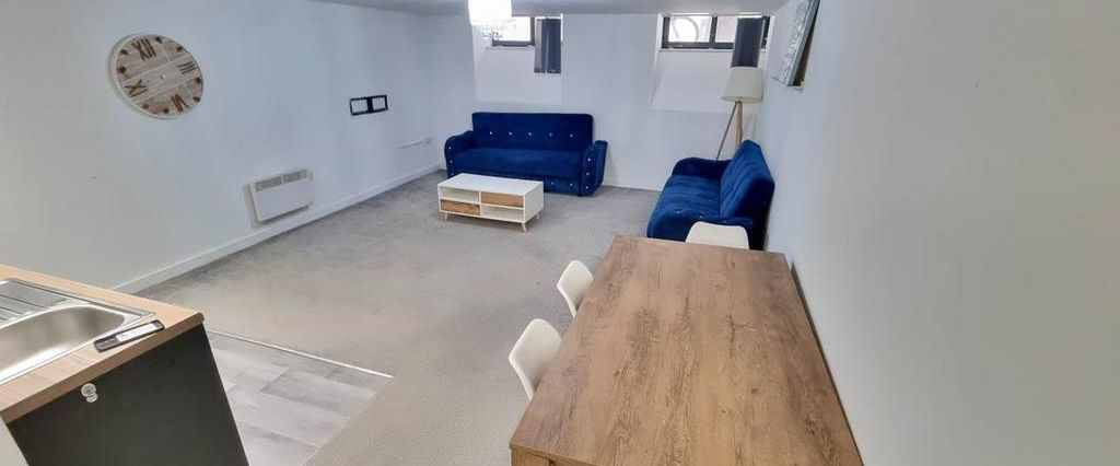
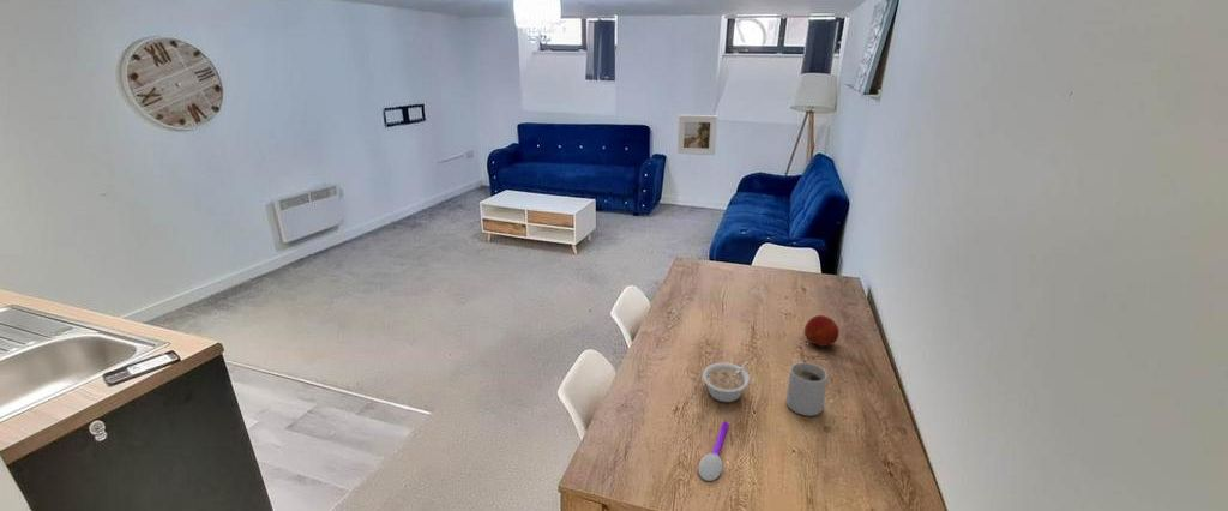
+ spoon (716, 447)
+ legume (726, 381)
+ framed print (697, 134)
+ fruit (821, 330)
+ mug (806, 386)
